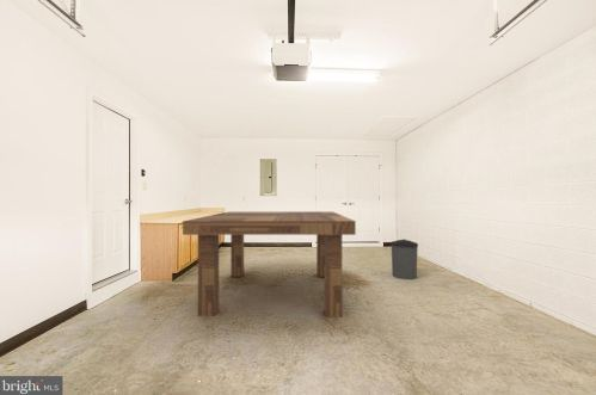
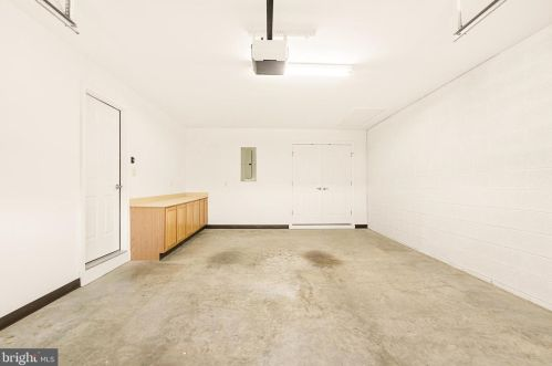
- dining table (276, 234)
- trash can (404, 257)
